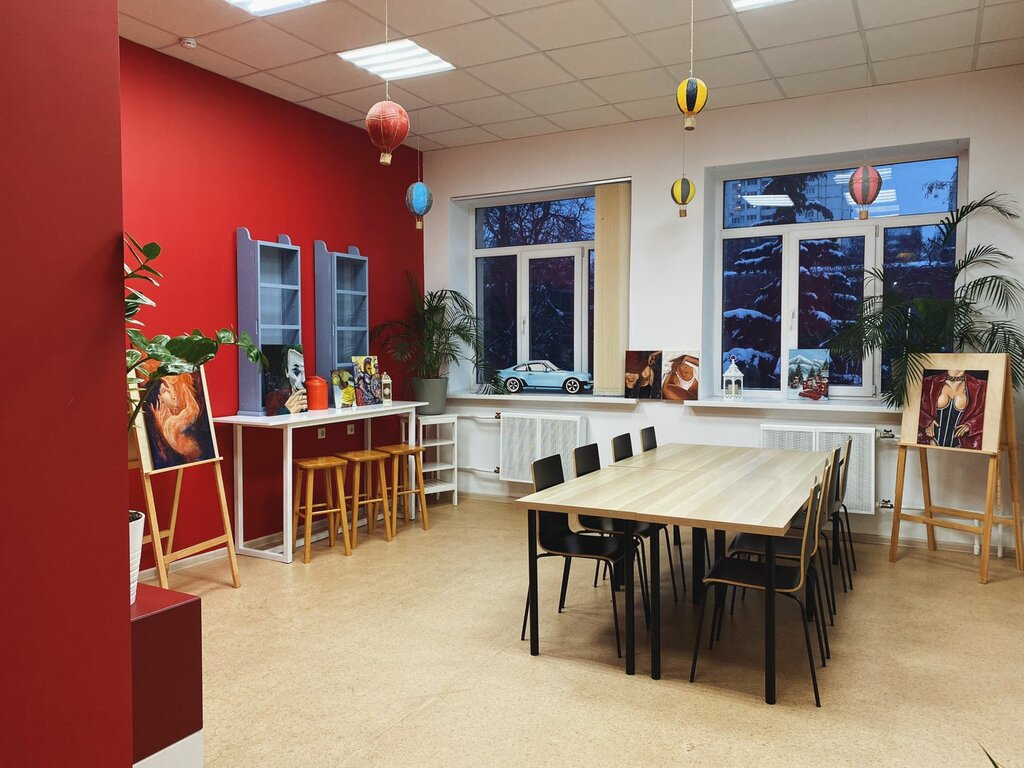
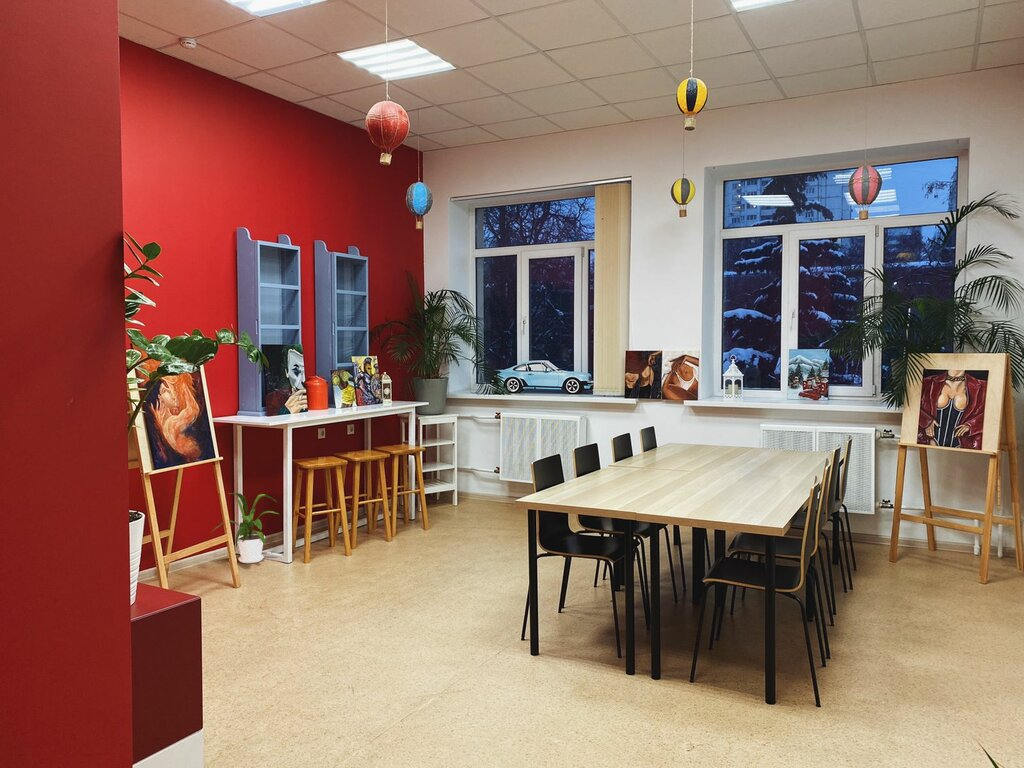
+ house plant (249, 525)
